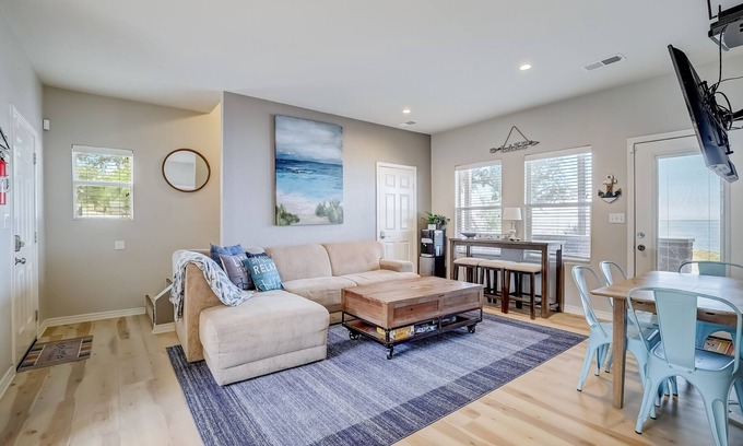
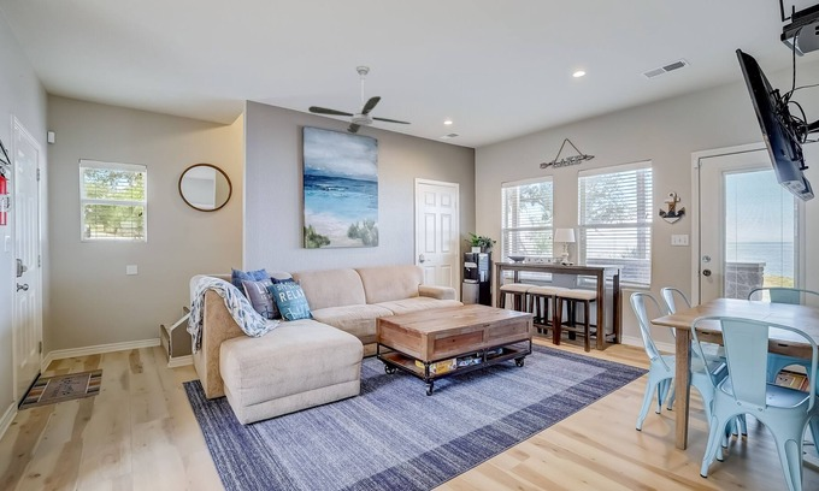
+ ceiling fan (361, 94)
